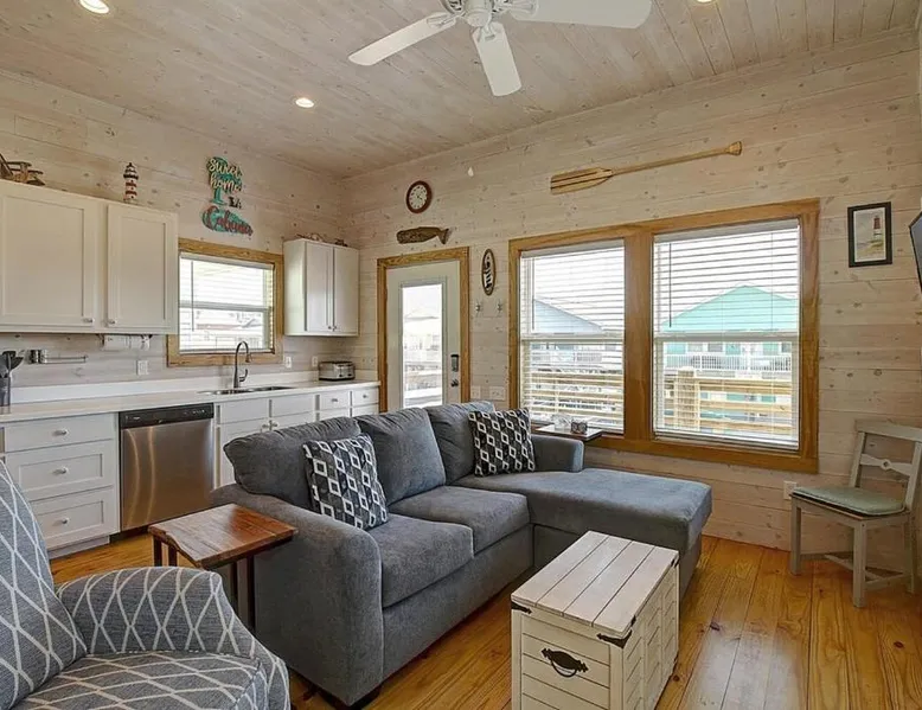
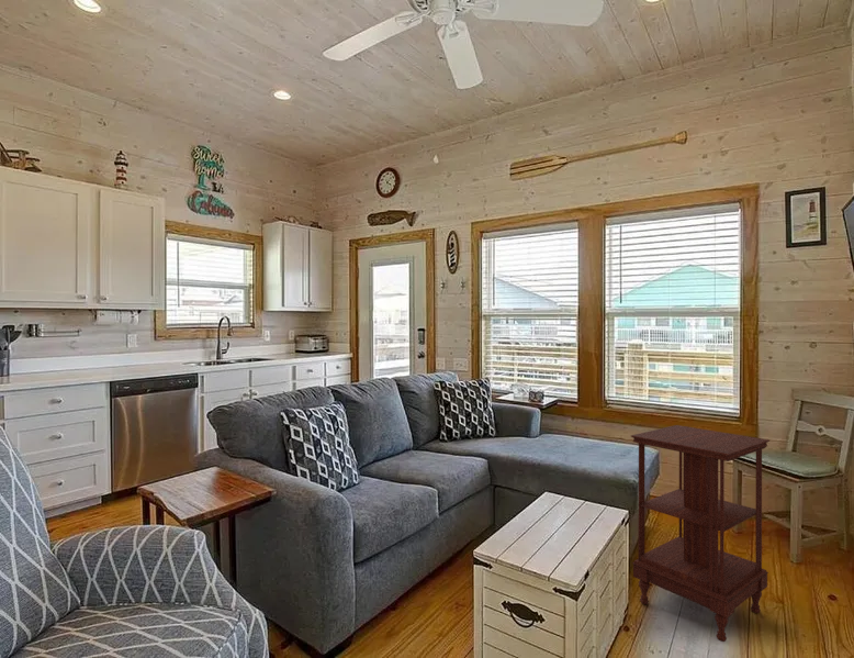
+ side table (698, 522)
